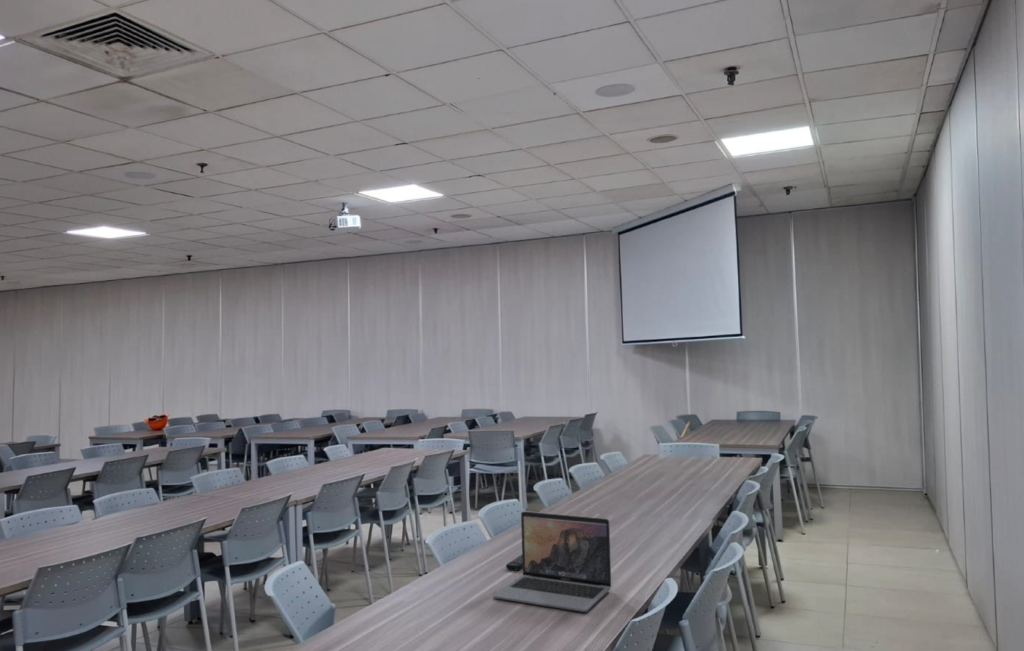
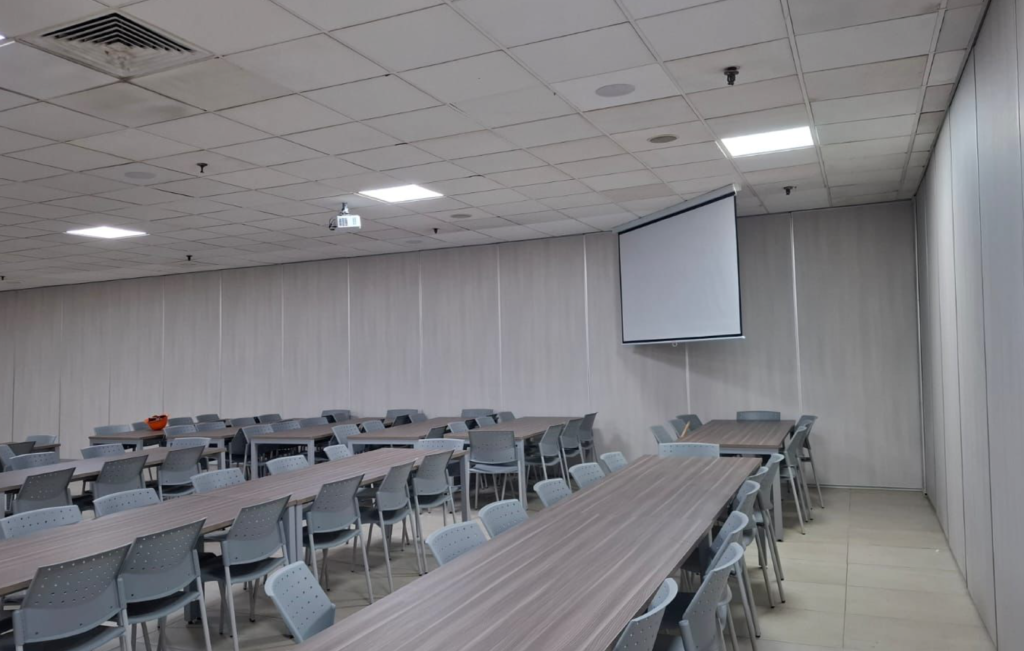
- remote control (521, 559)
- laptop (551, 558)
